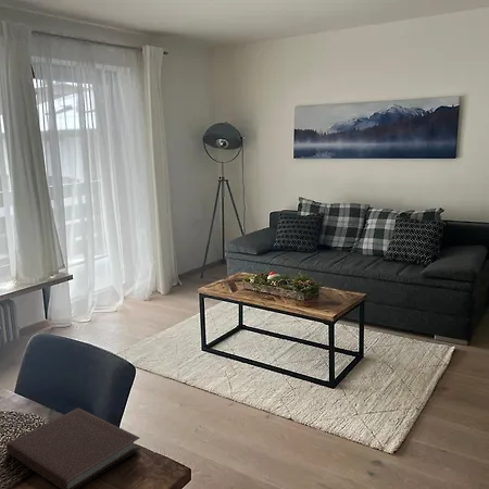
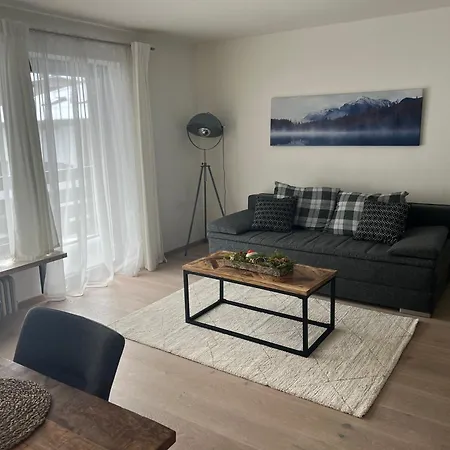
- notebook (73, 446)
